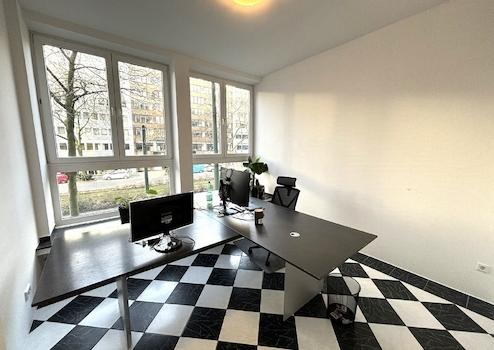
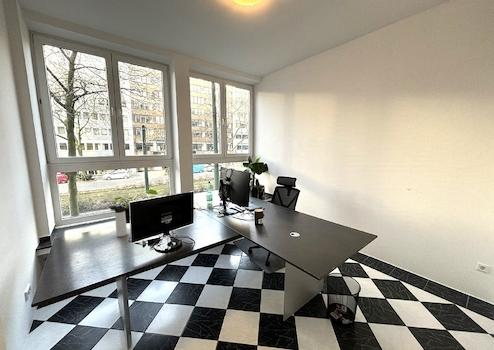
+ thermos bottle (118, 220)
